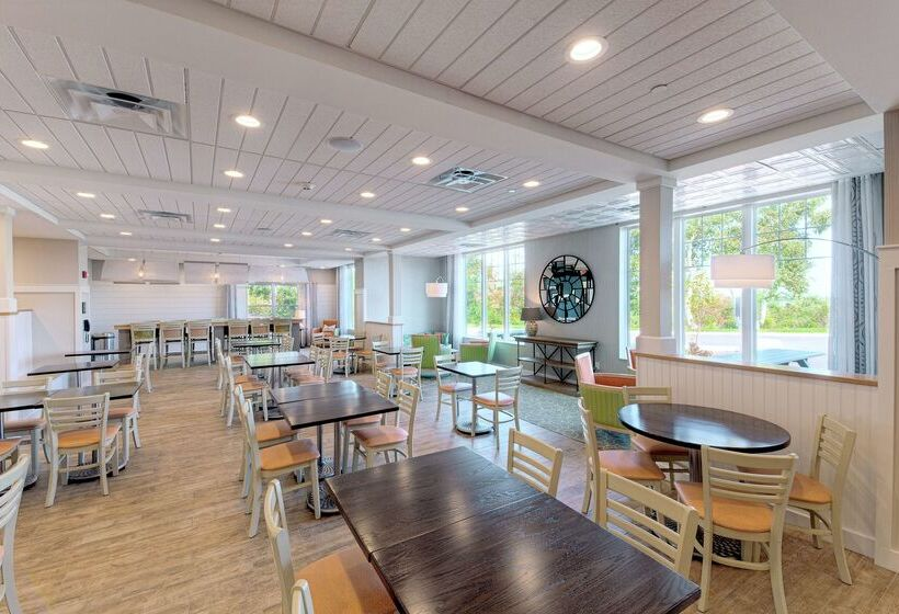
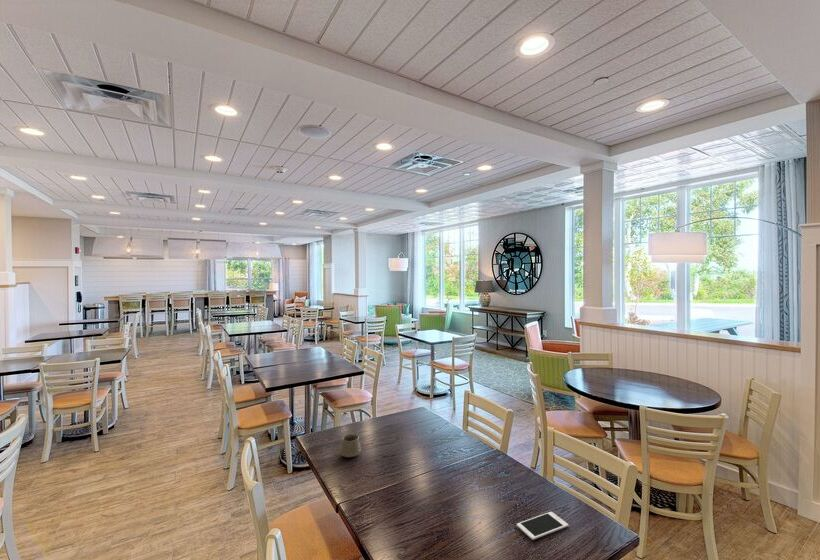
+ cell phone (542, 525)
+ cup (350, 446)
